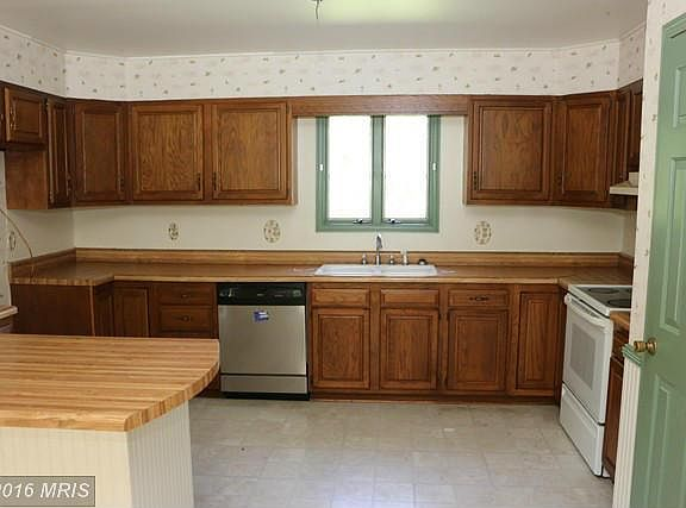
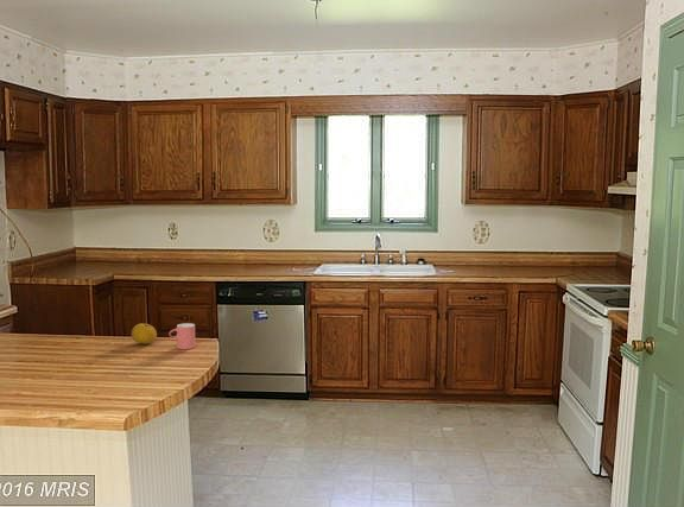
+ fruit (144, 332)
+ cup (182, 336)
